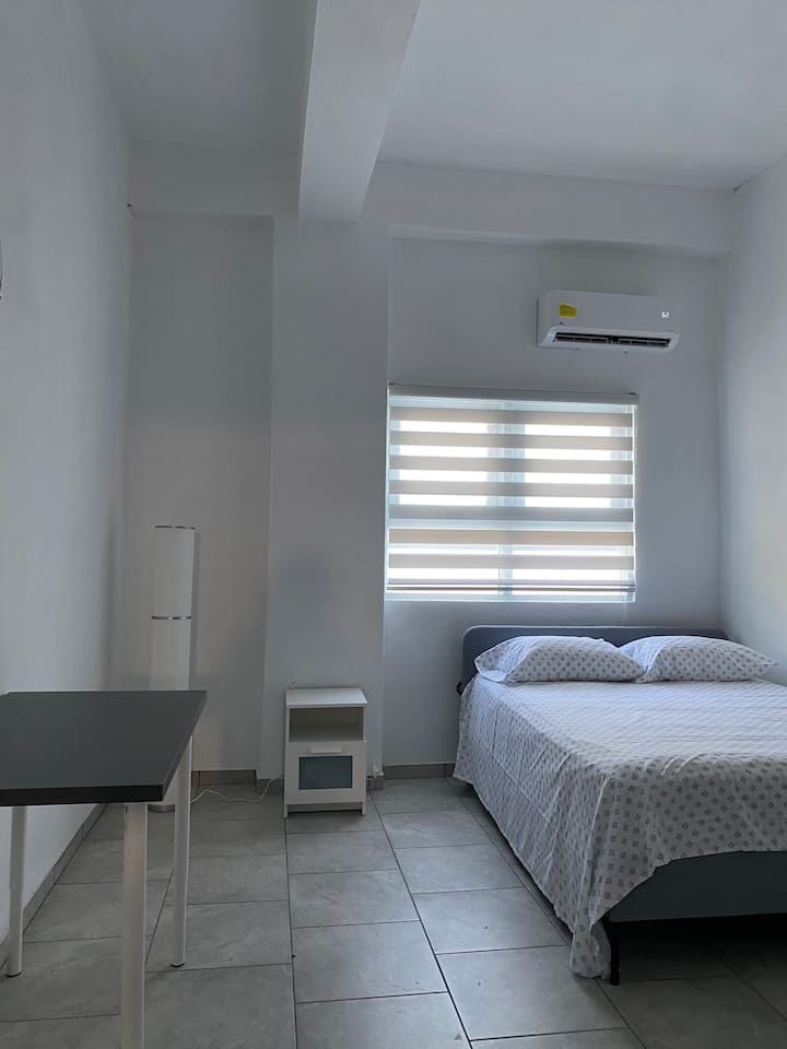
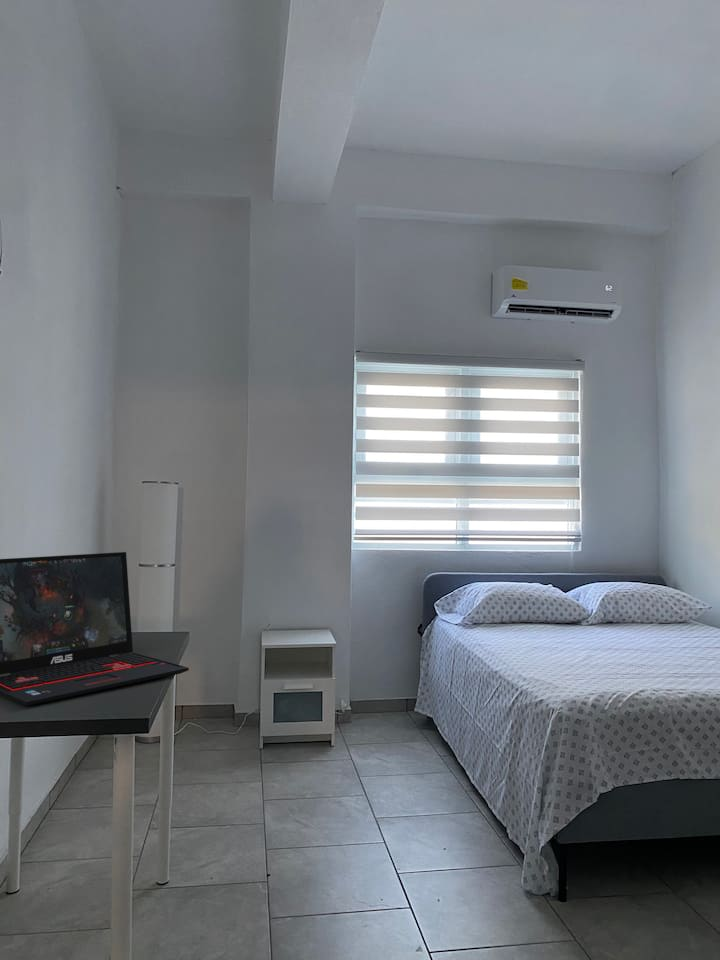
+ laptop (83, 619)
